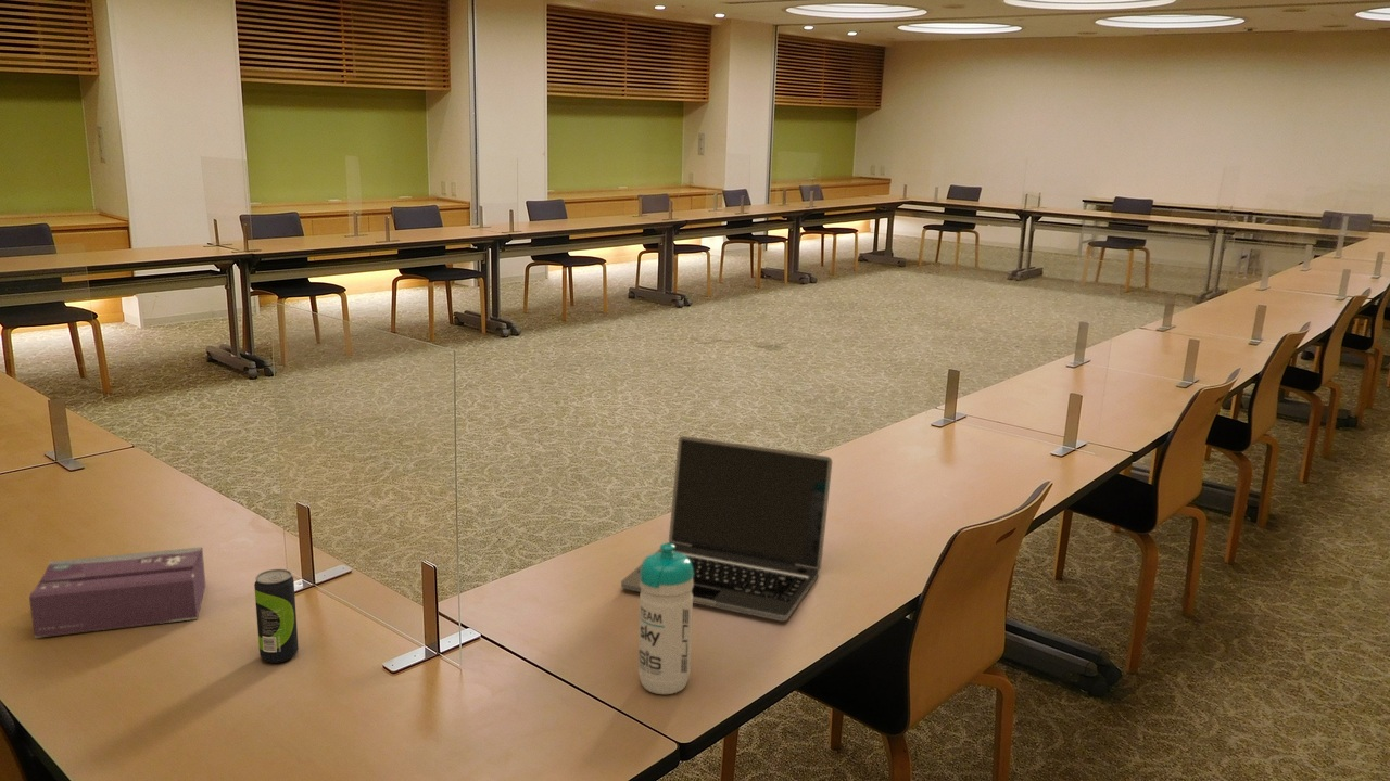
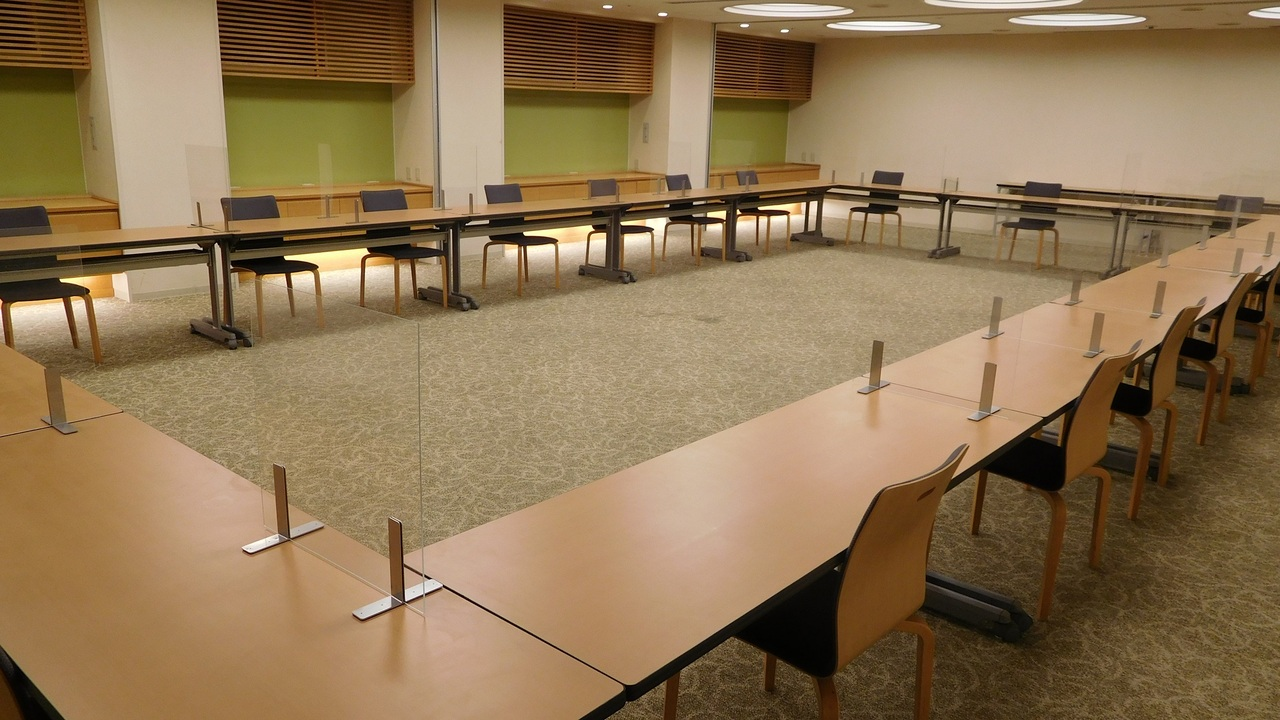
- water bottle (666, 615)
- laptop (728, 522)
- tissue box (123, 589)
- beverage can (276, 615)
